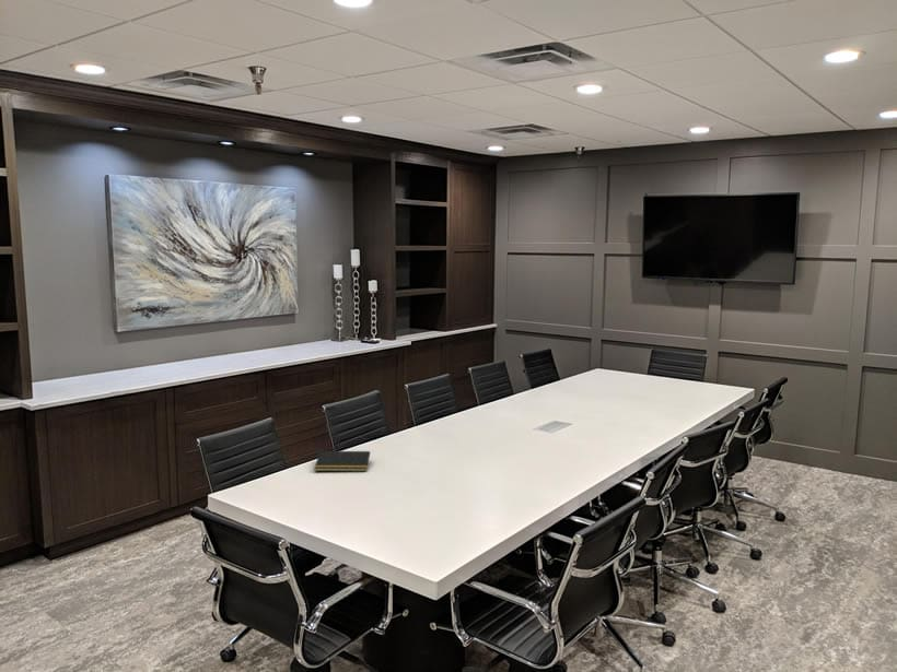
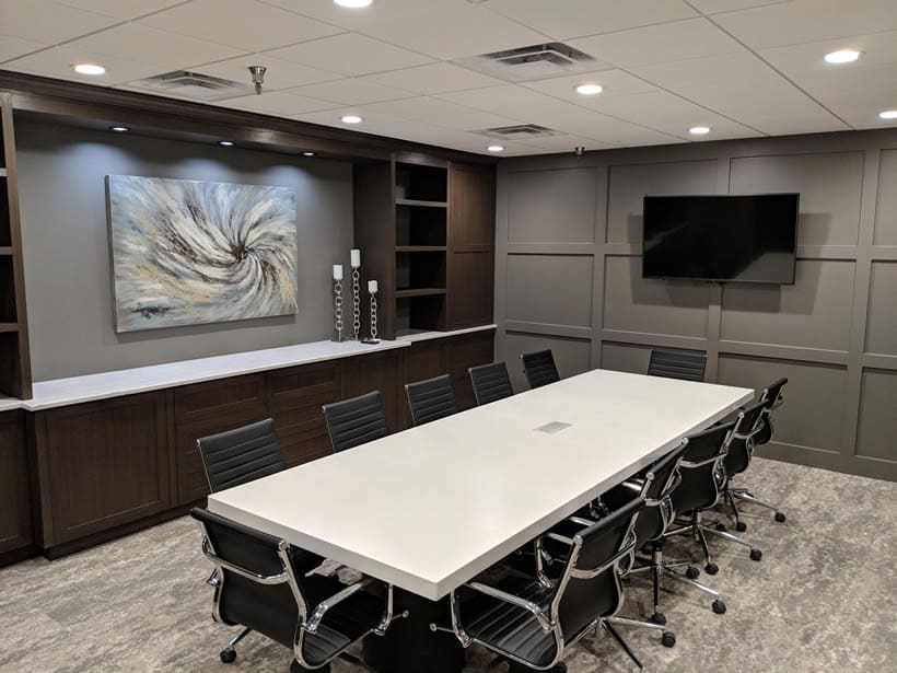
- notepad (342, 460)
